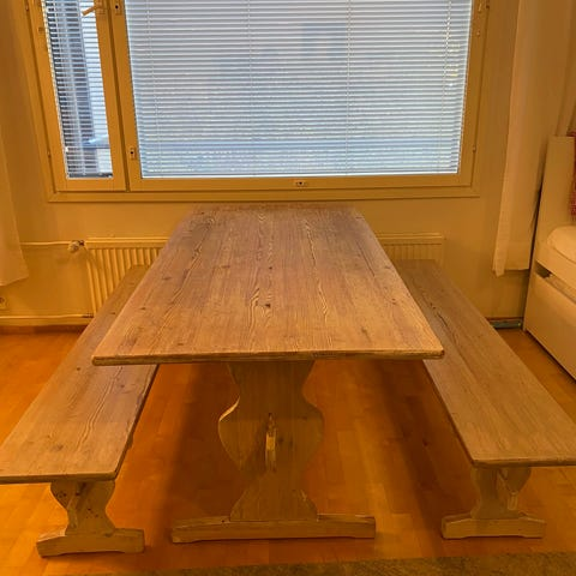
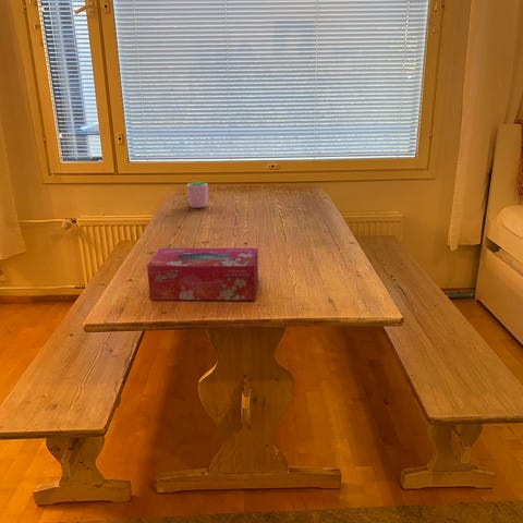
+ tissue box (205, 272)
+ cup (197, 194)
